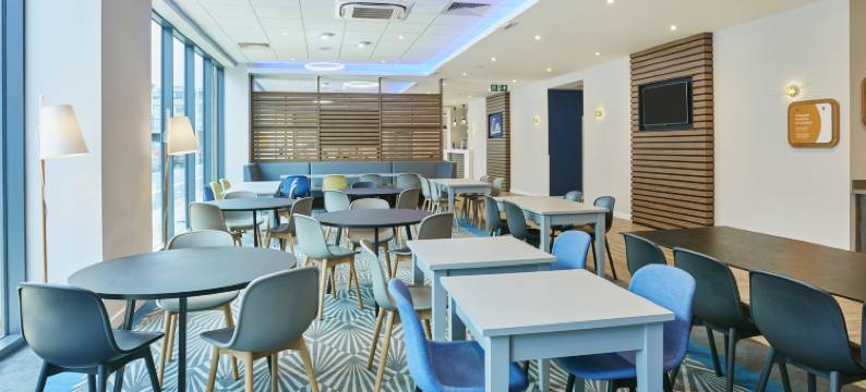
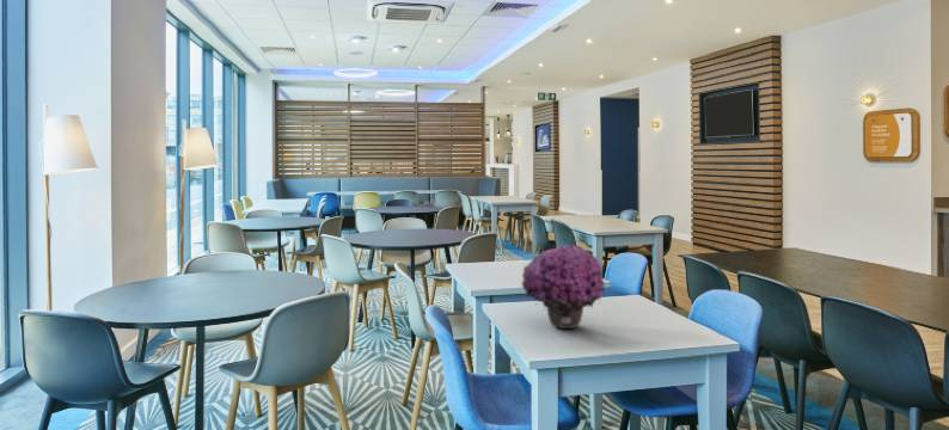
+ flower (562, 284)
